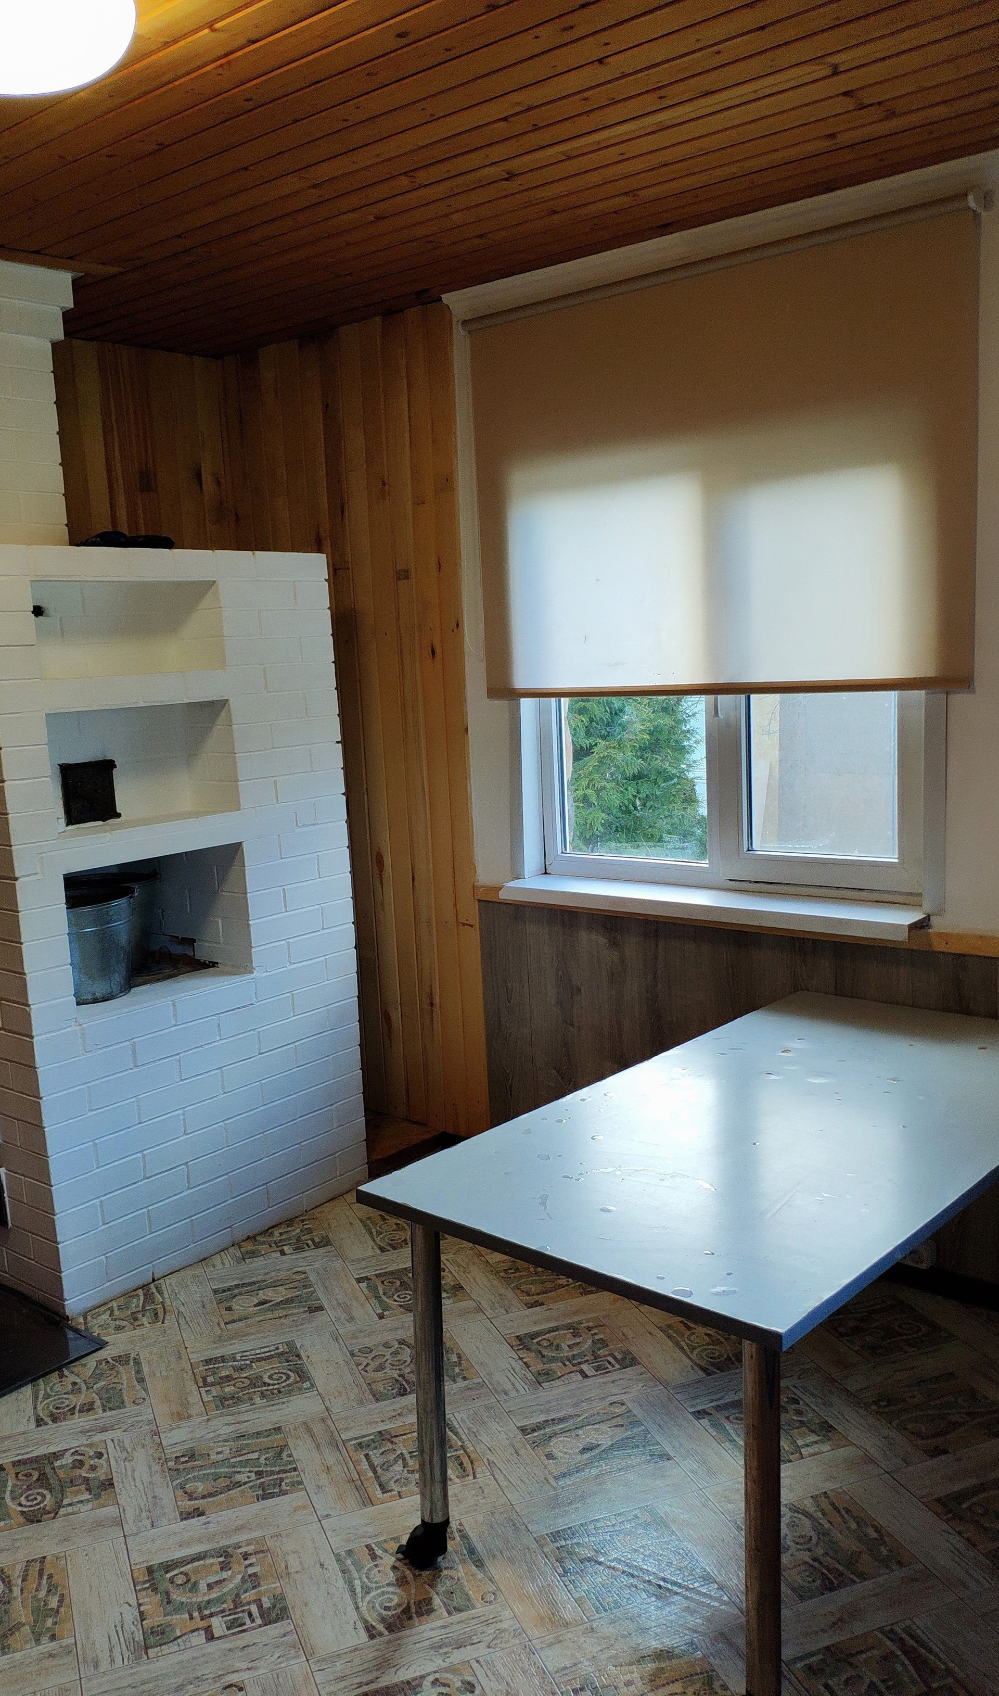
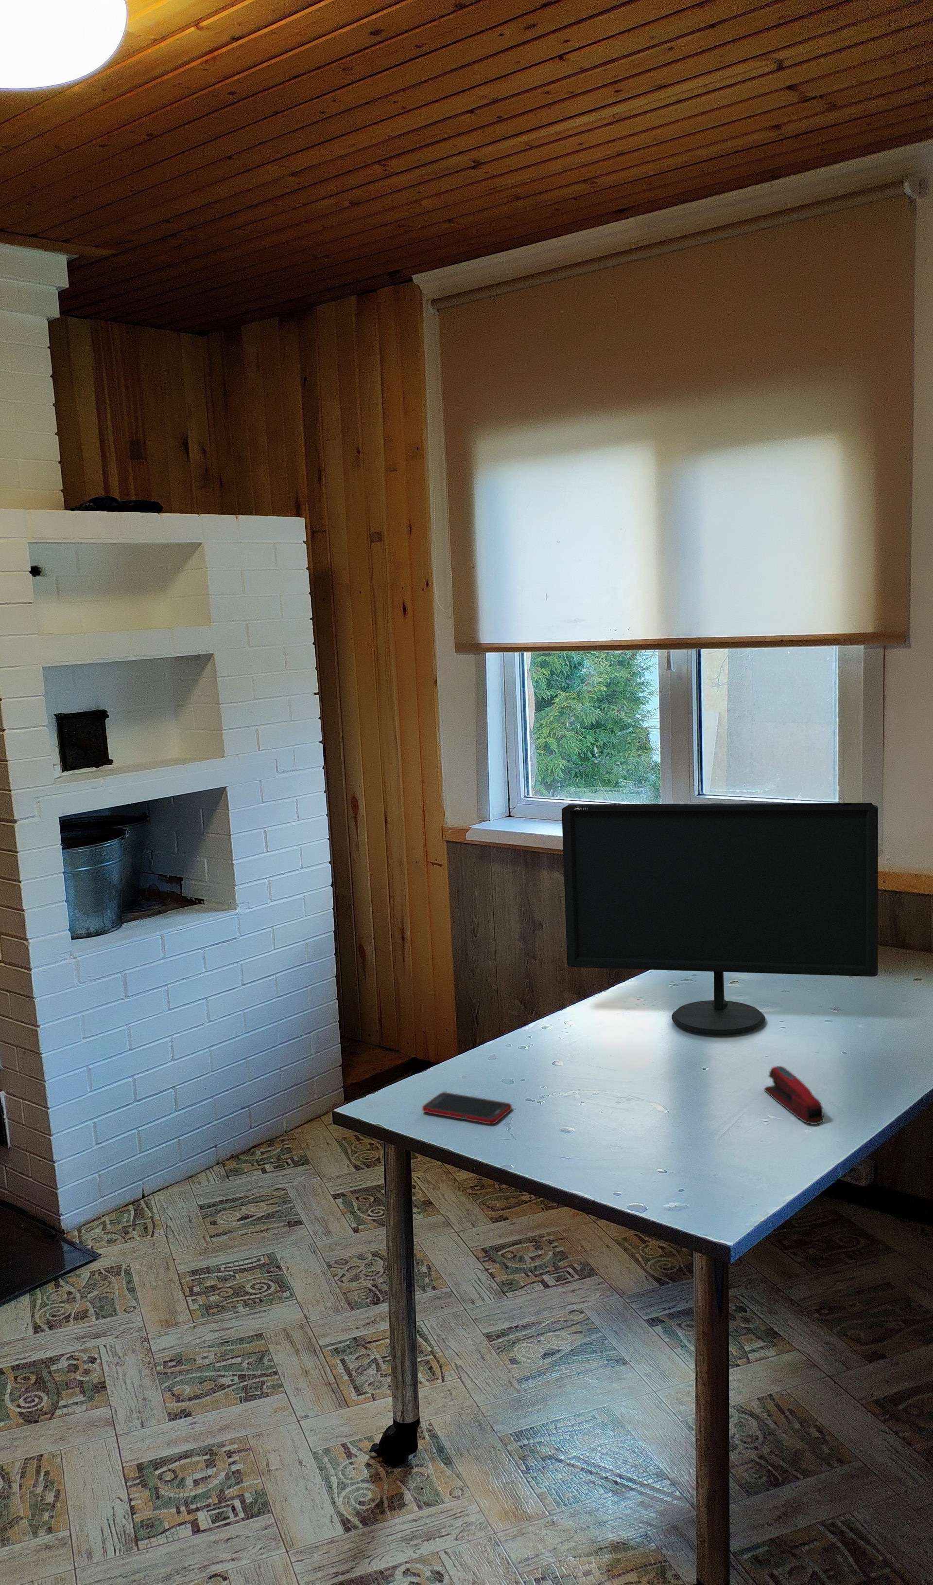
+ cell phone (466, 1108)
+ computer monitor (716, 914)
+ stapler (793, 1091)
